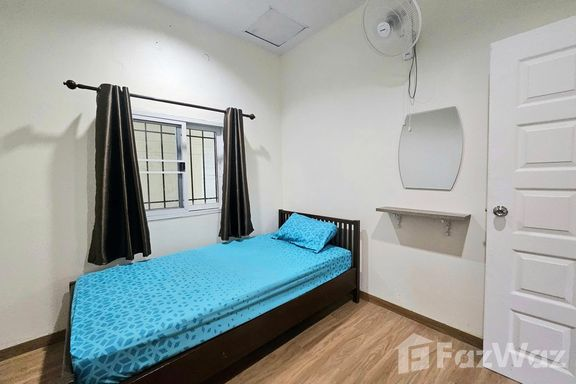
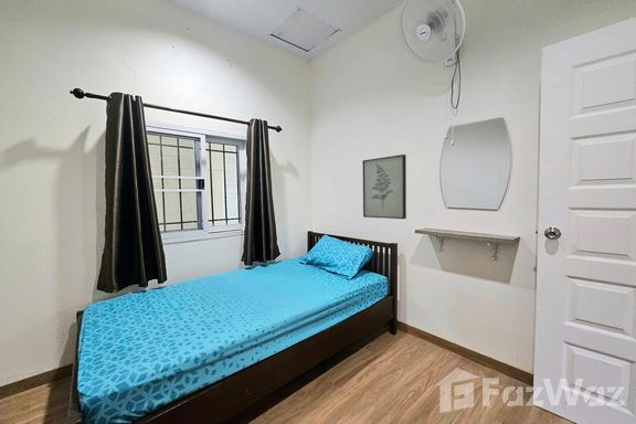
+ wall art (383, 188)
